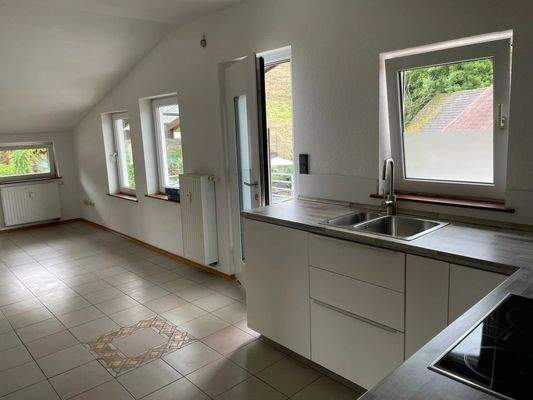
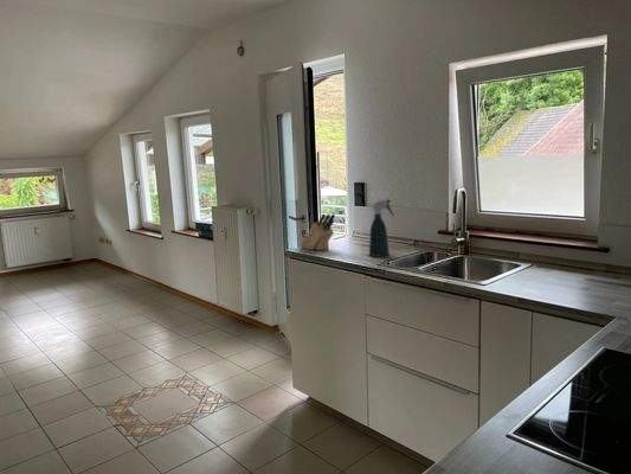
+ knife block (317, 230)
+ spray bottle (379, 226)
